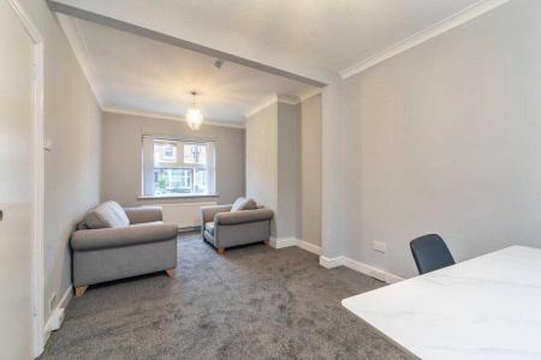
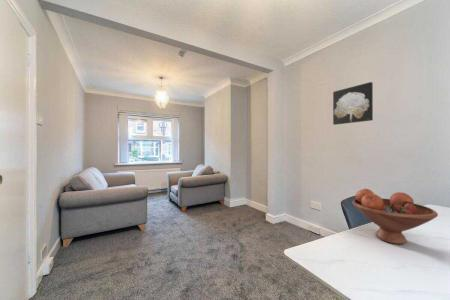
+ wall art (351, 105)
+ fruit bowl (390, 215)
